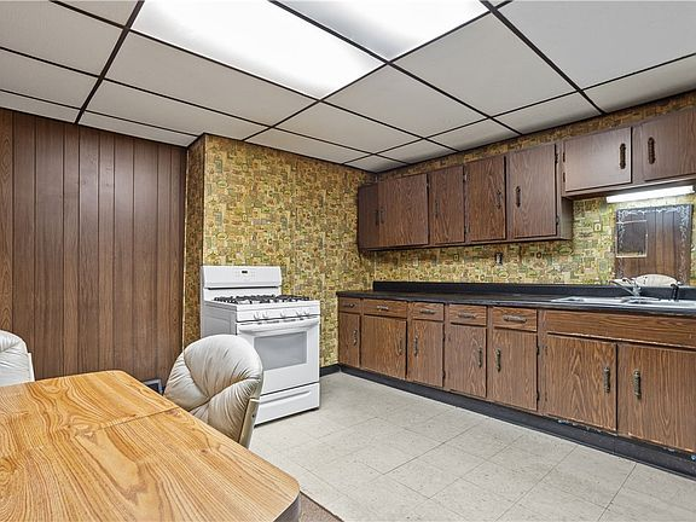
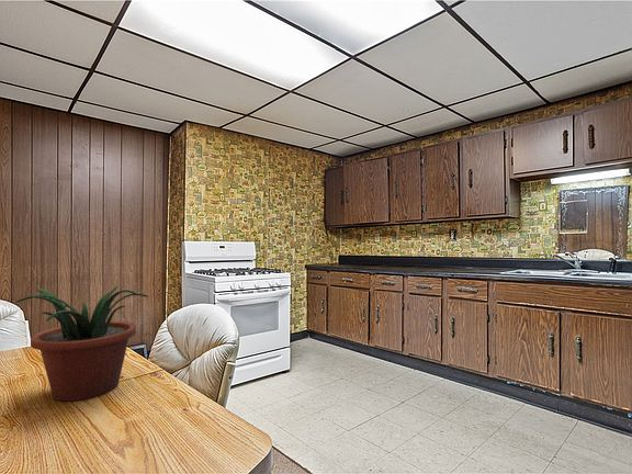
+ potted plant (83, 340)
